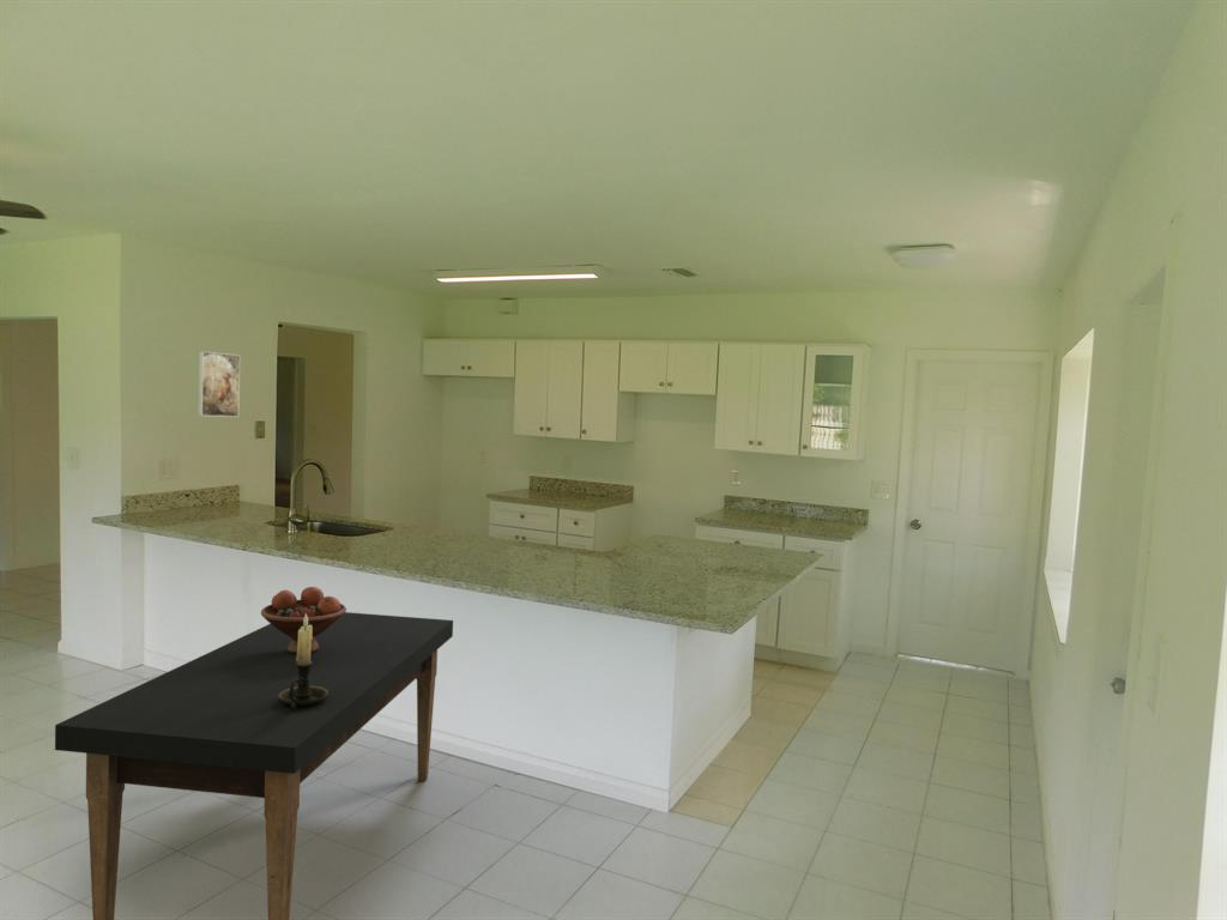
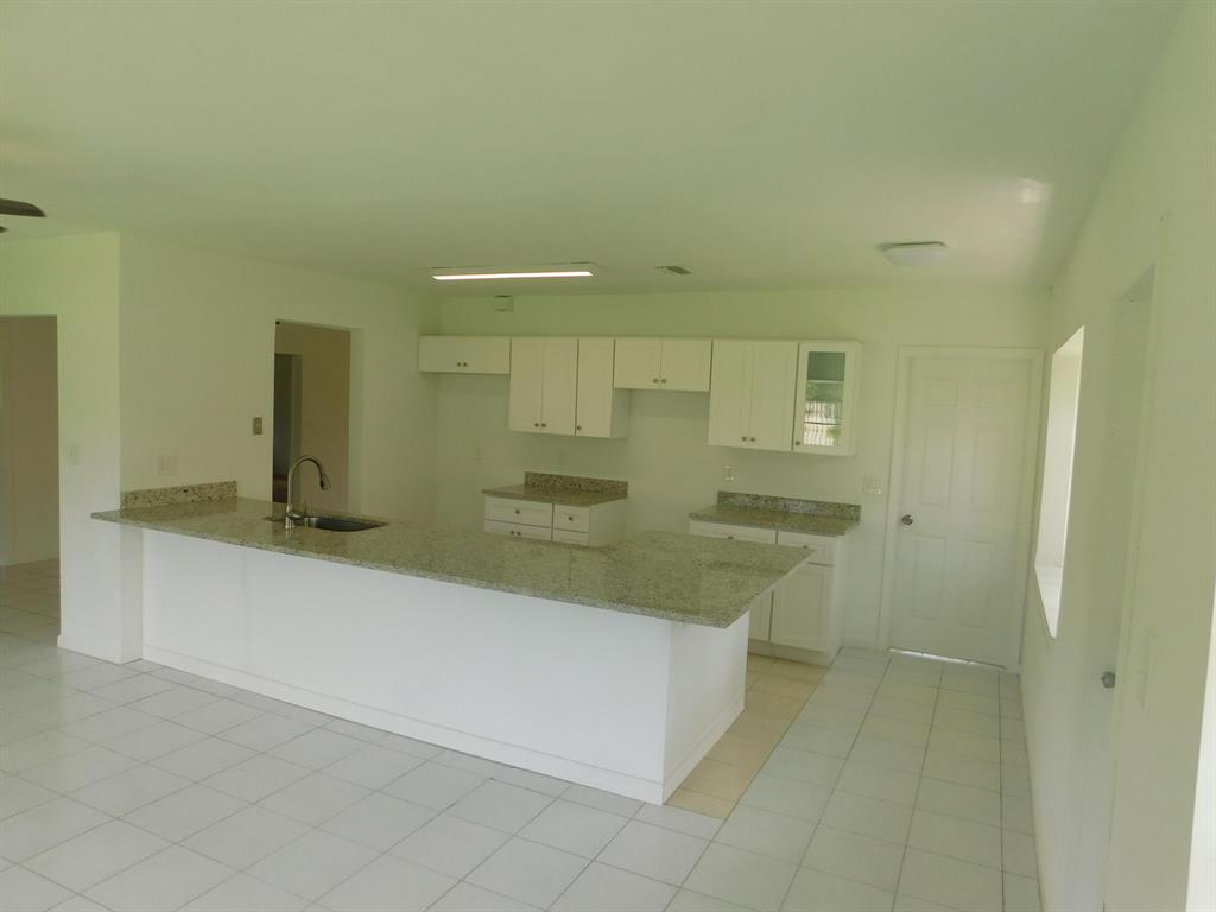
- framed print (219, 385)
- dining table (296, 755)
- candle holder (302, 658)
- fruit bowl (302, 621)
